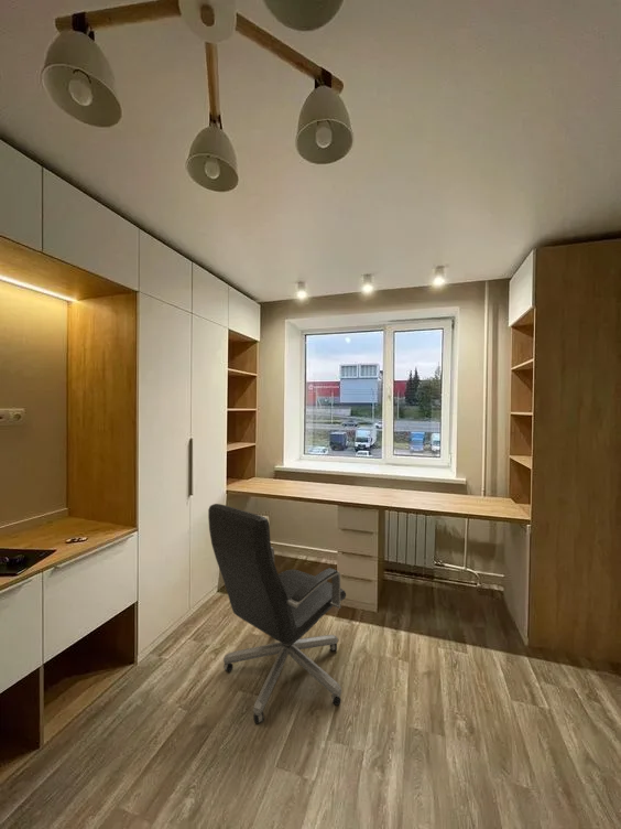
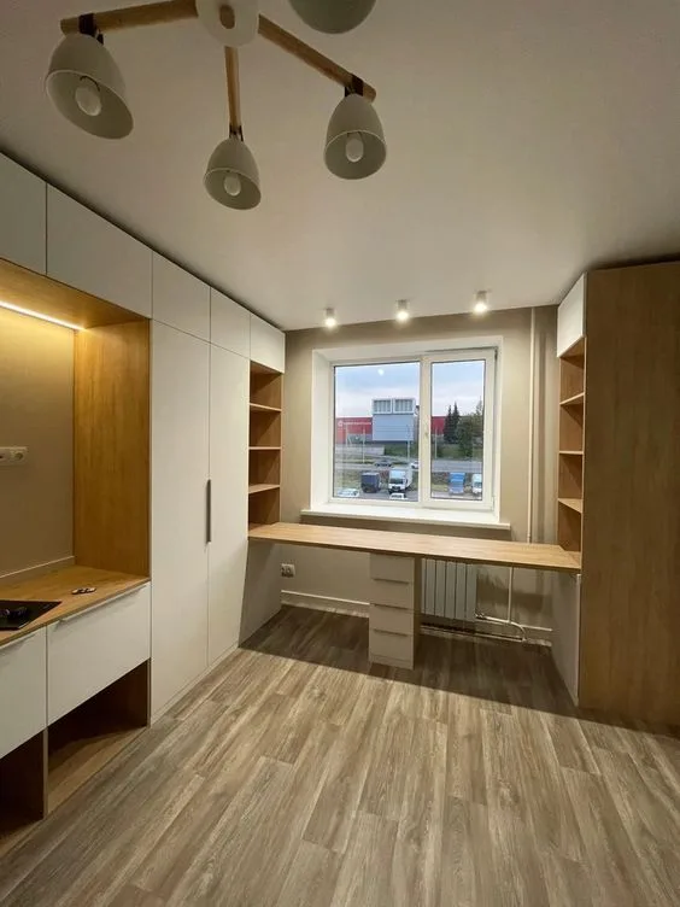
- office chair (287, 588)
